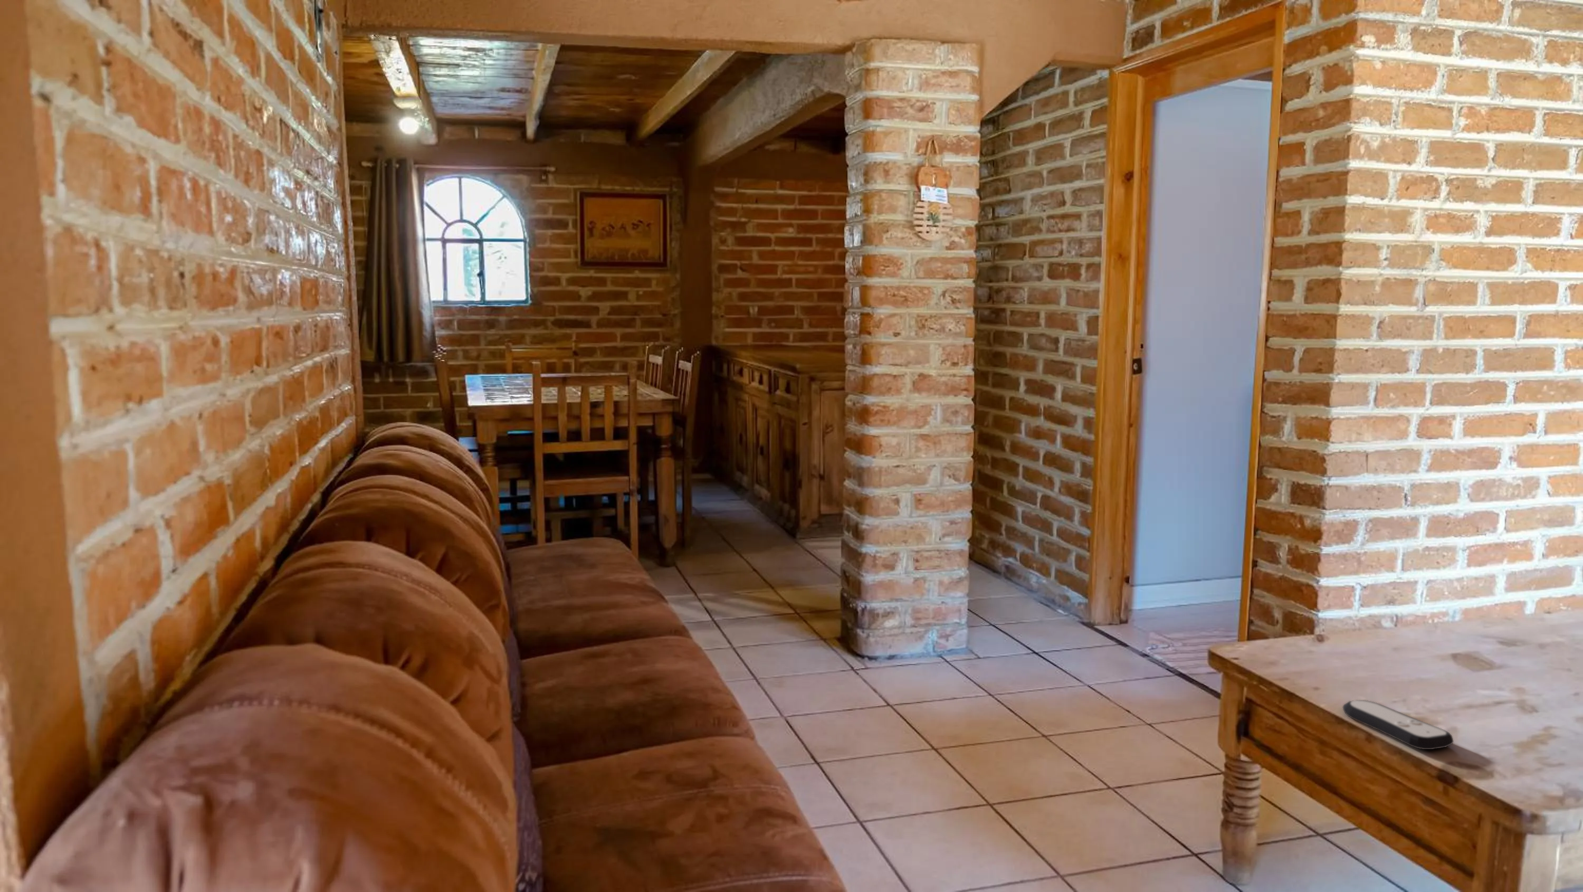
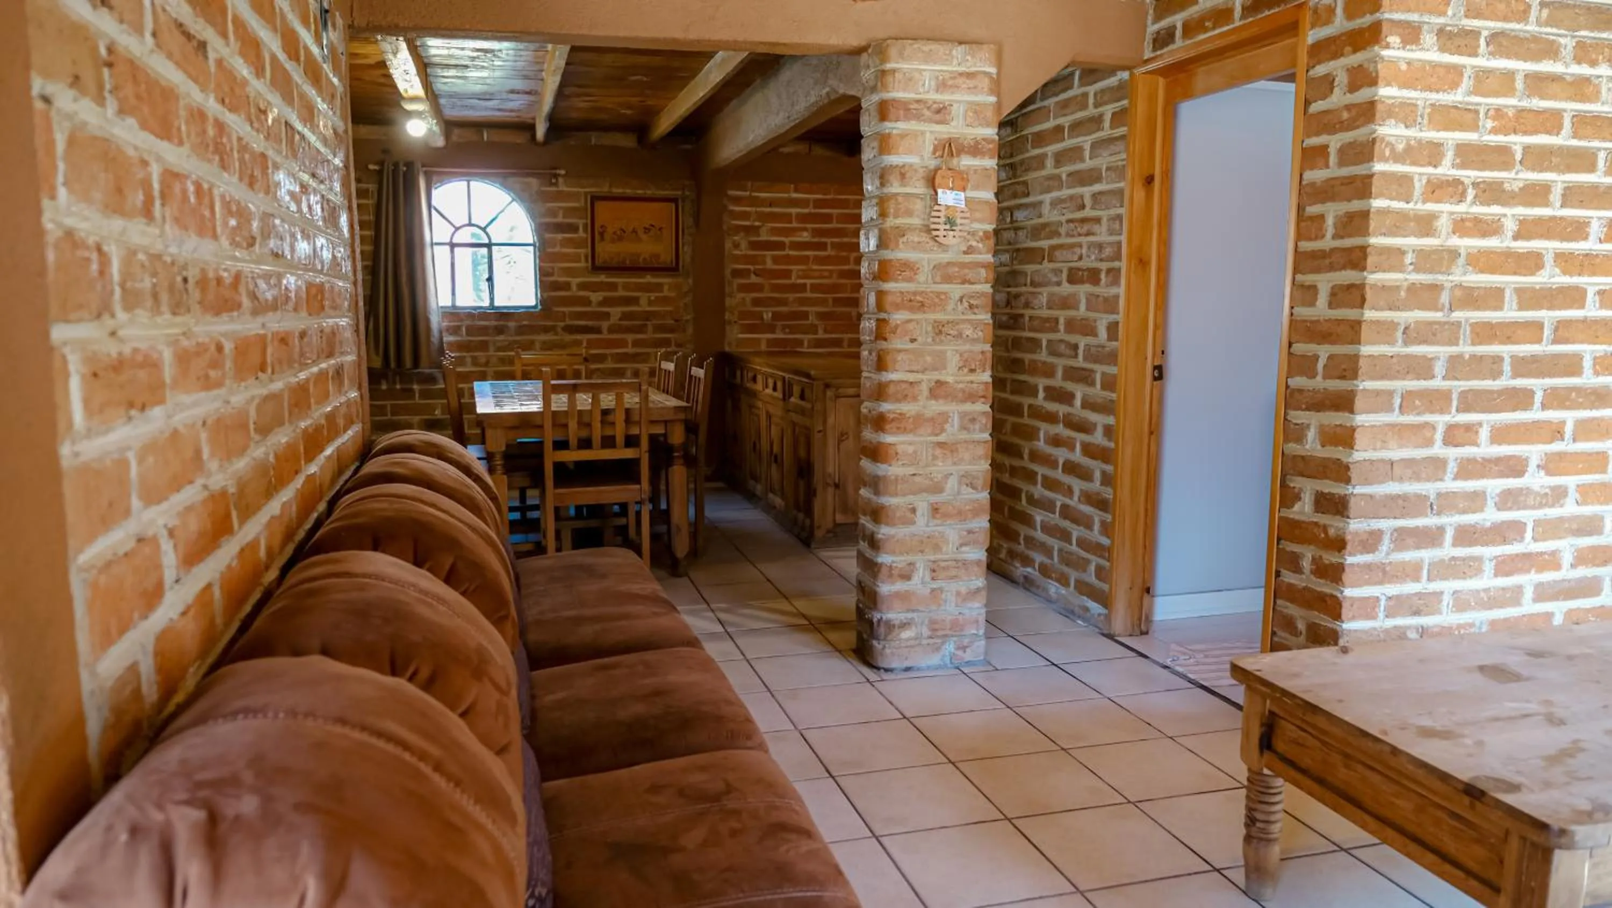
- remote control (1394, 722)
